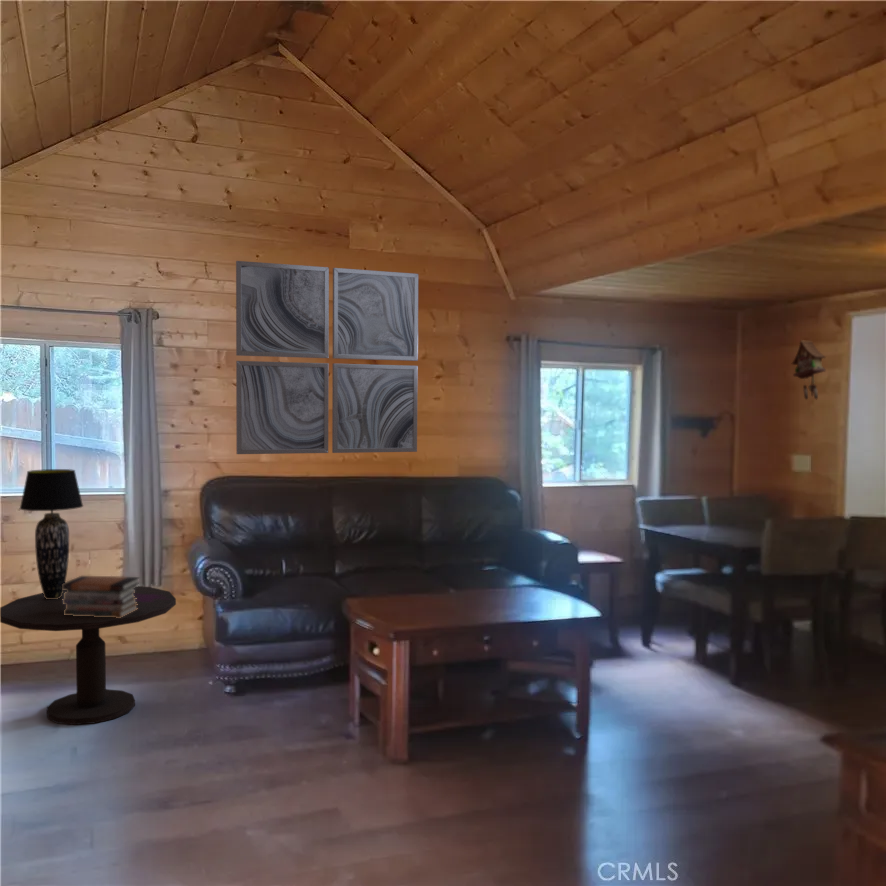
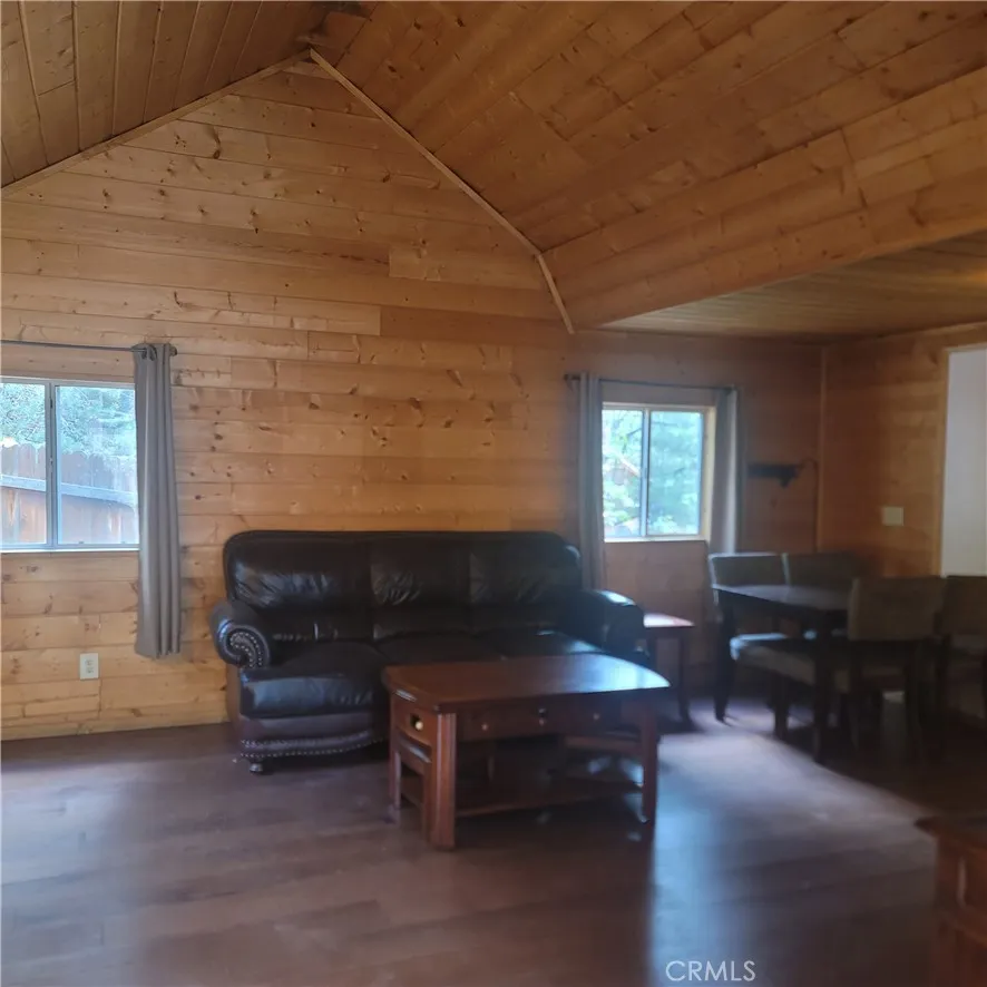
- table lamp (52, 534)
- book stack (101, 595)
- side table (90, 656)
- wall art (328, 363)
- cuckoo clock (807, 369)
